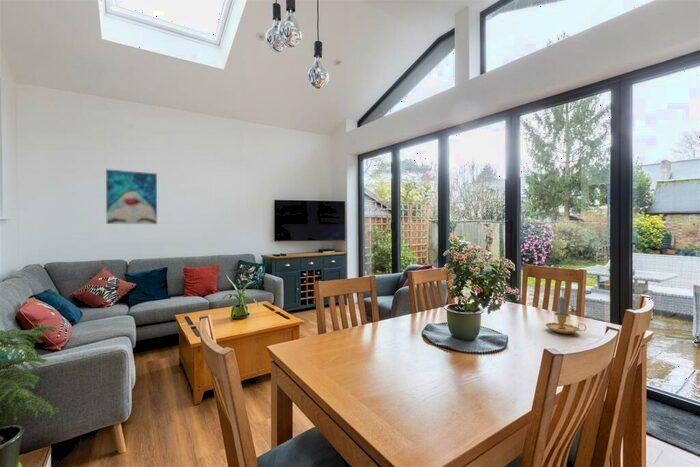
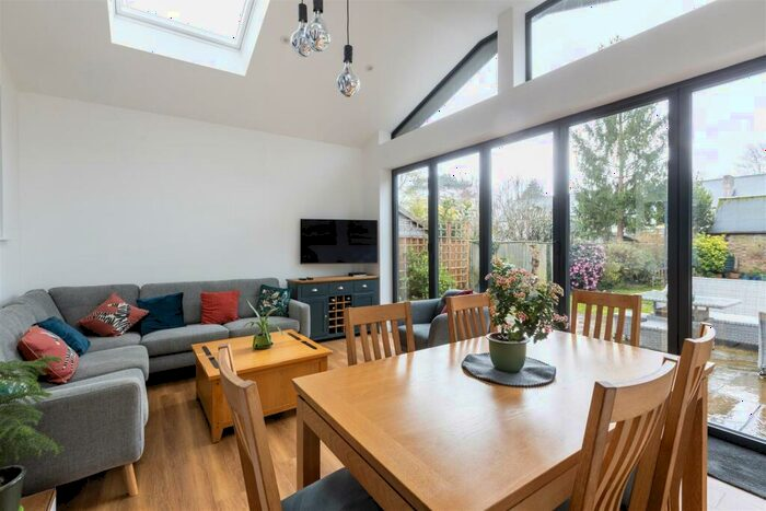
- wall art (132, 197)
- candle (565, 313)
